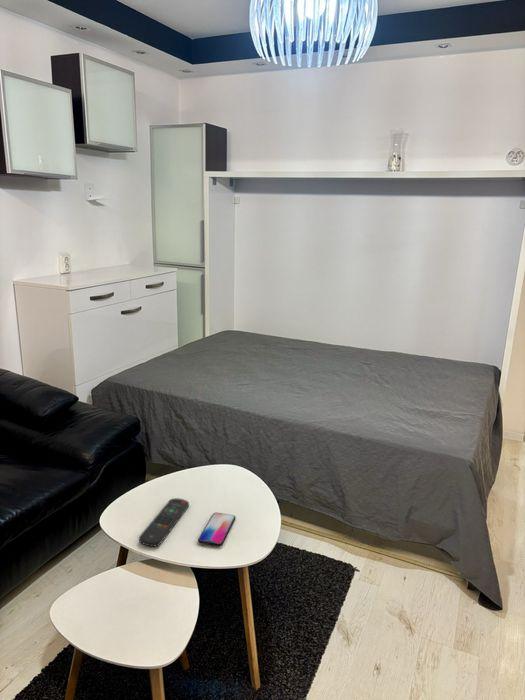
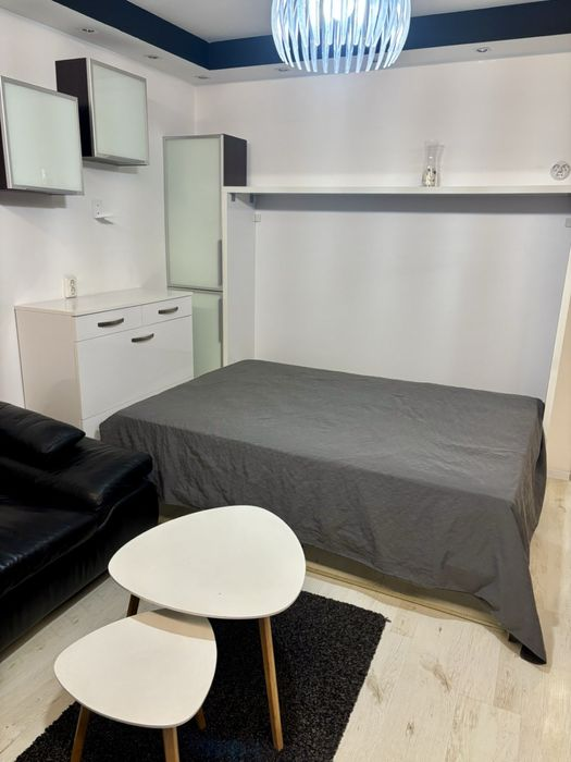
- remote control (165, 520)
- smartphone (217, 528)
